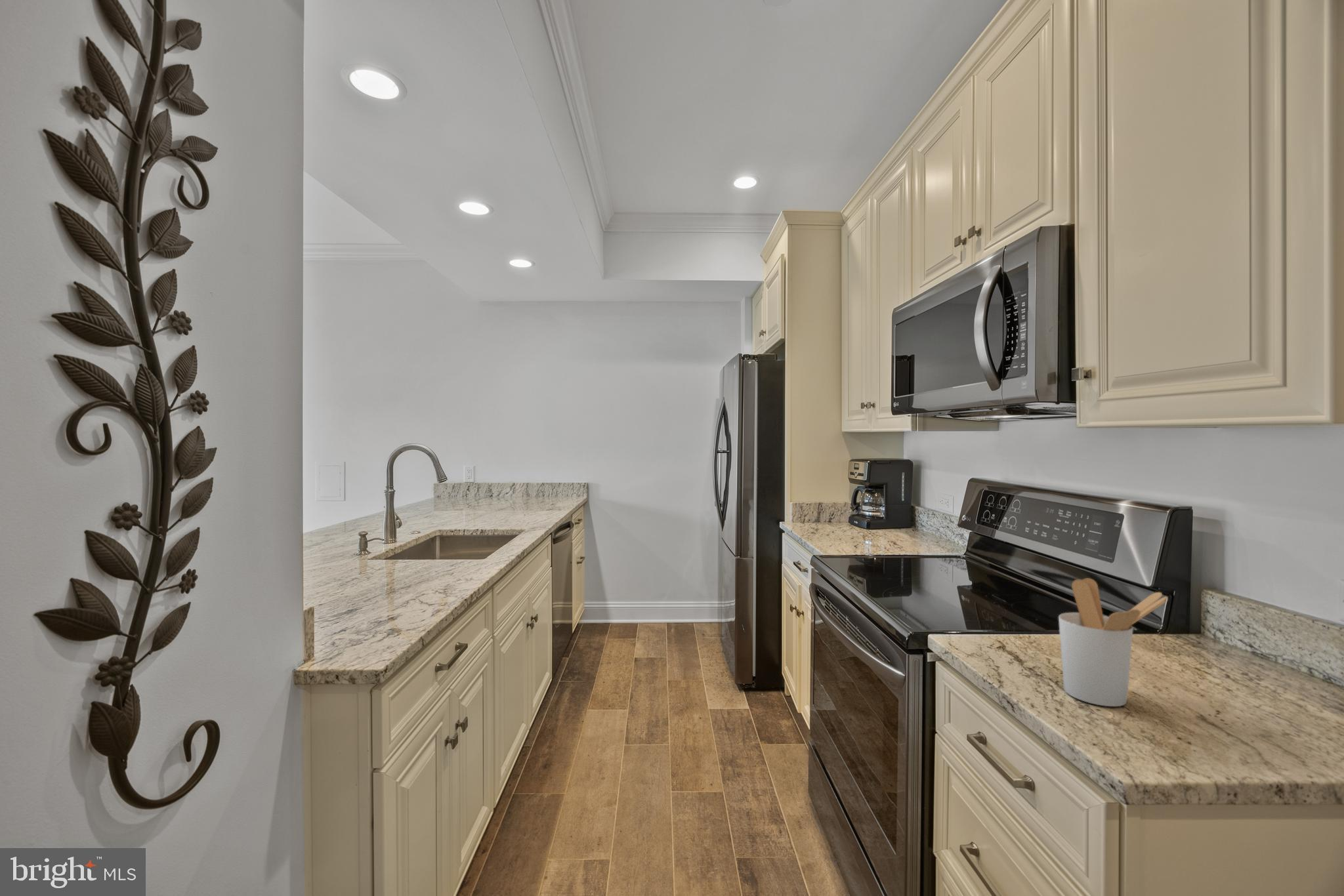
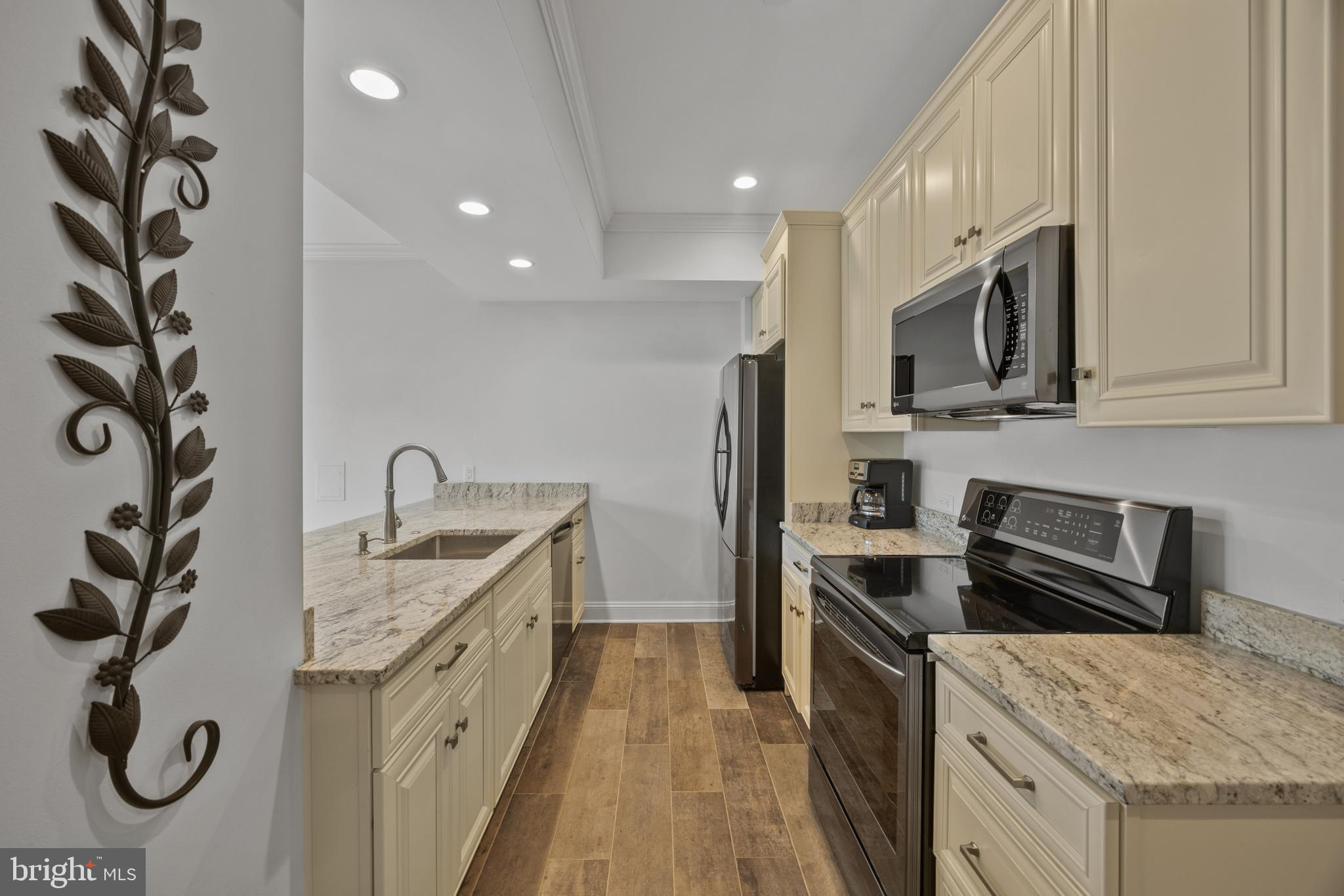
- utensil holder (1113, 641)
